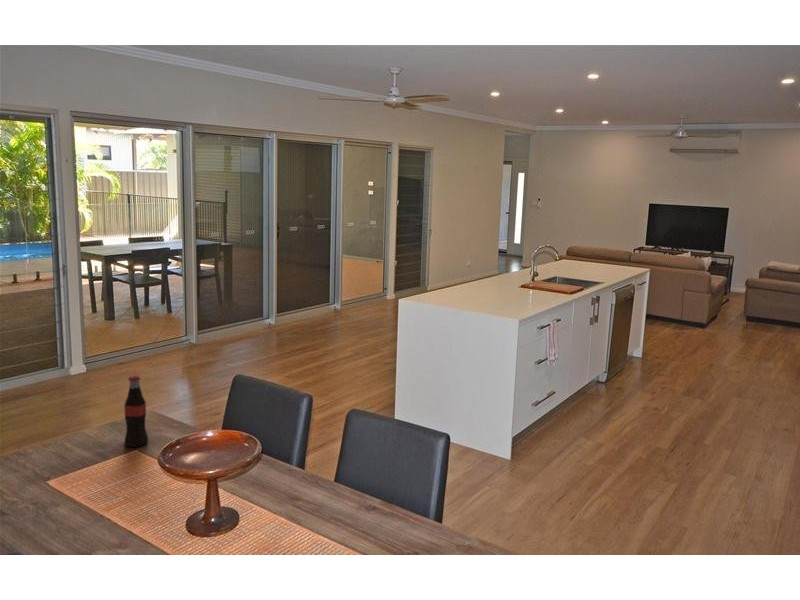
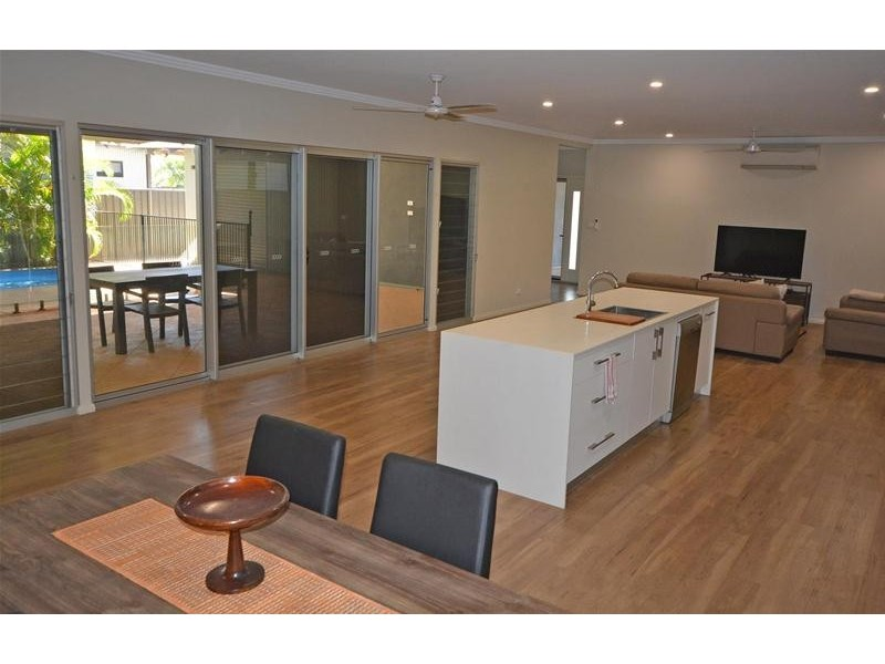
- bottle (135, 409)
